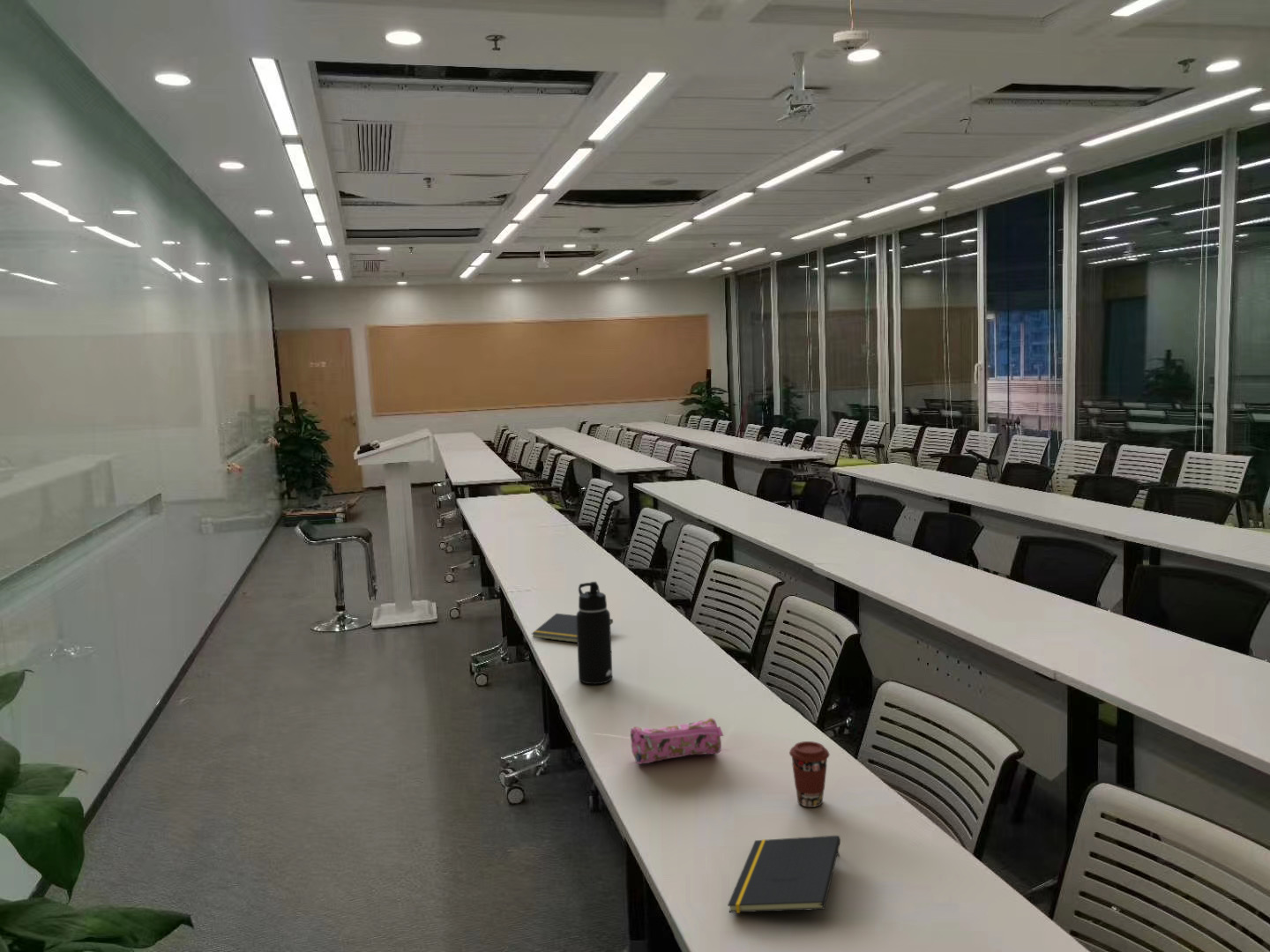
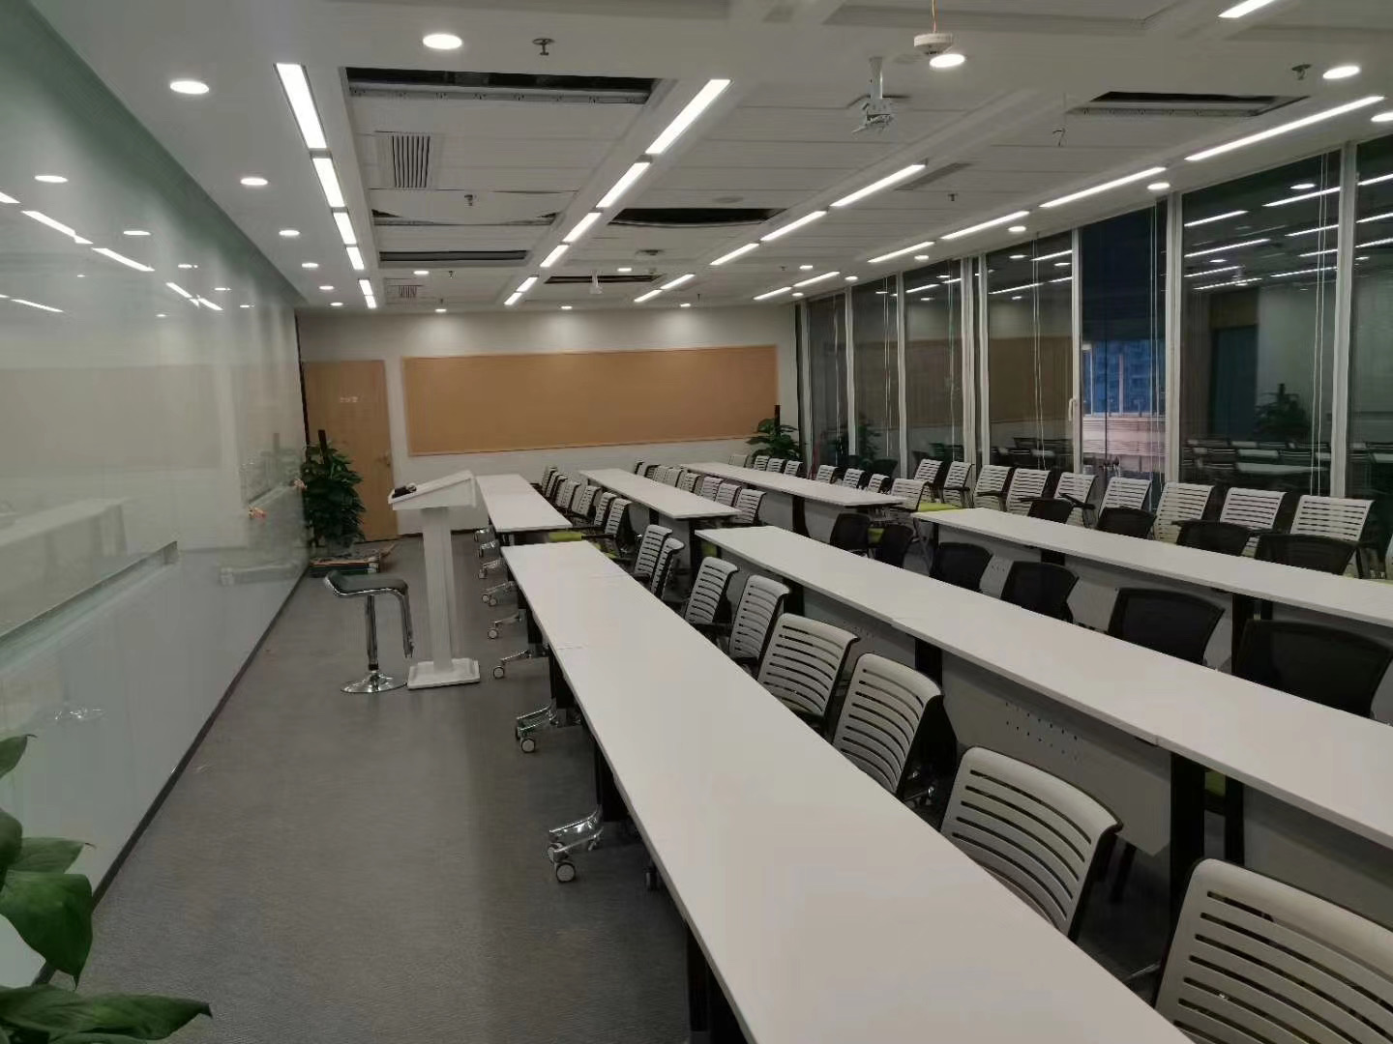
- water bottle (593, 628)
- notepad (787, 872)
- pencil case (676, 740)
- coffee cup (810, 774)
- notepad (572, 628)
